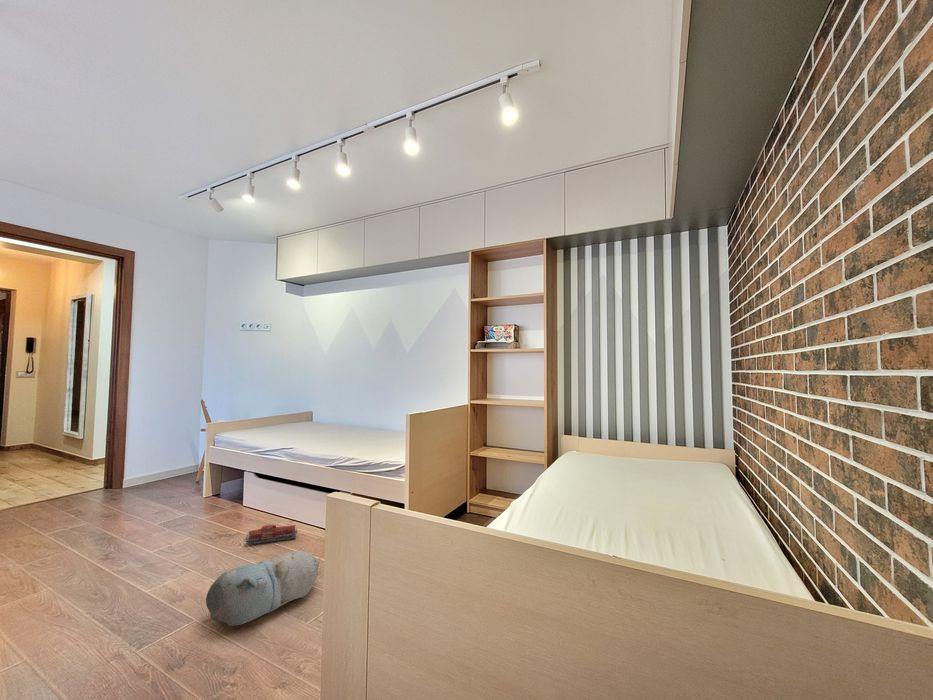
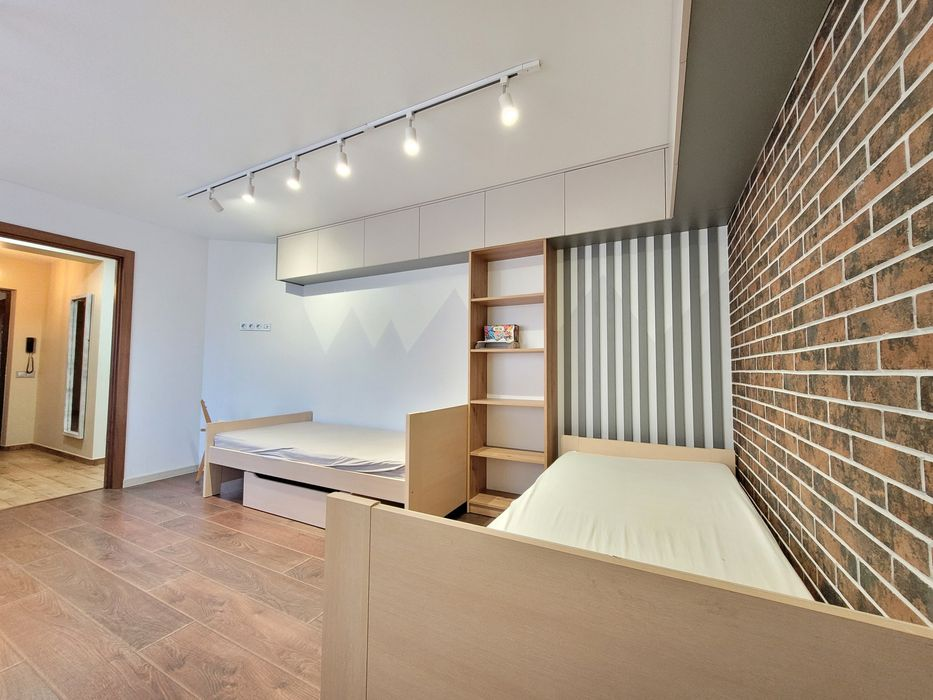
- plush toy (268, 578)
- toy train (271, 532)
